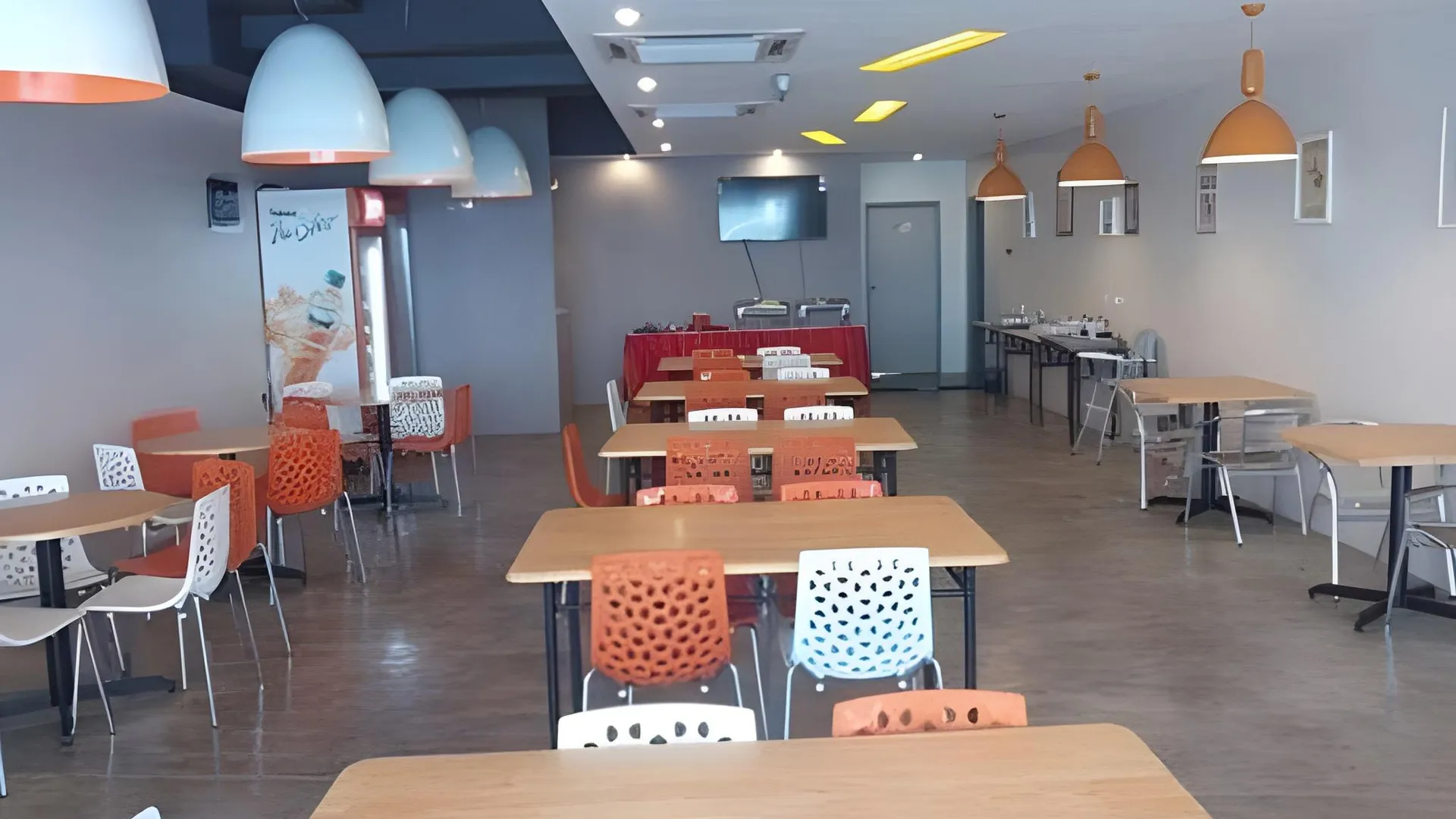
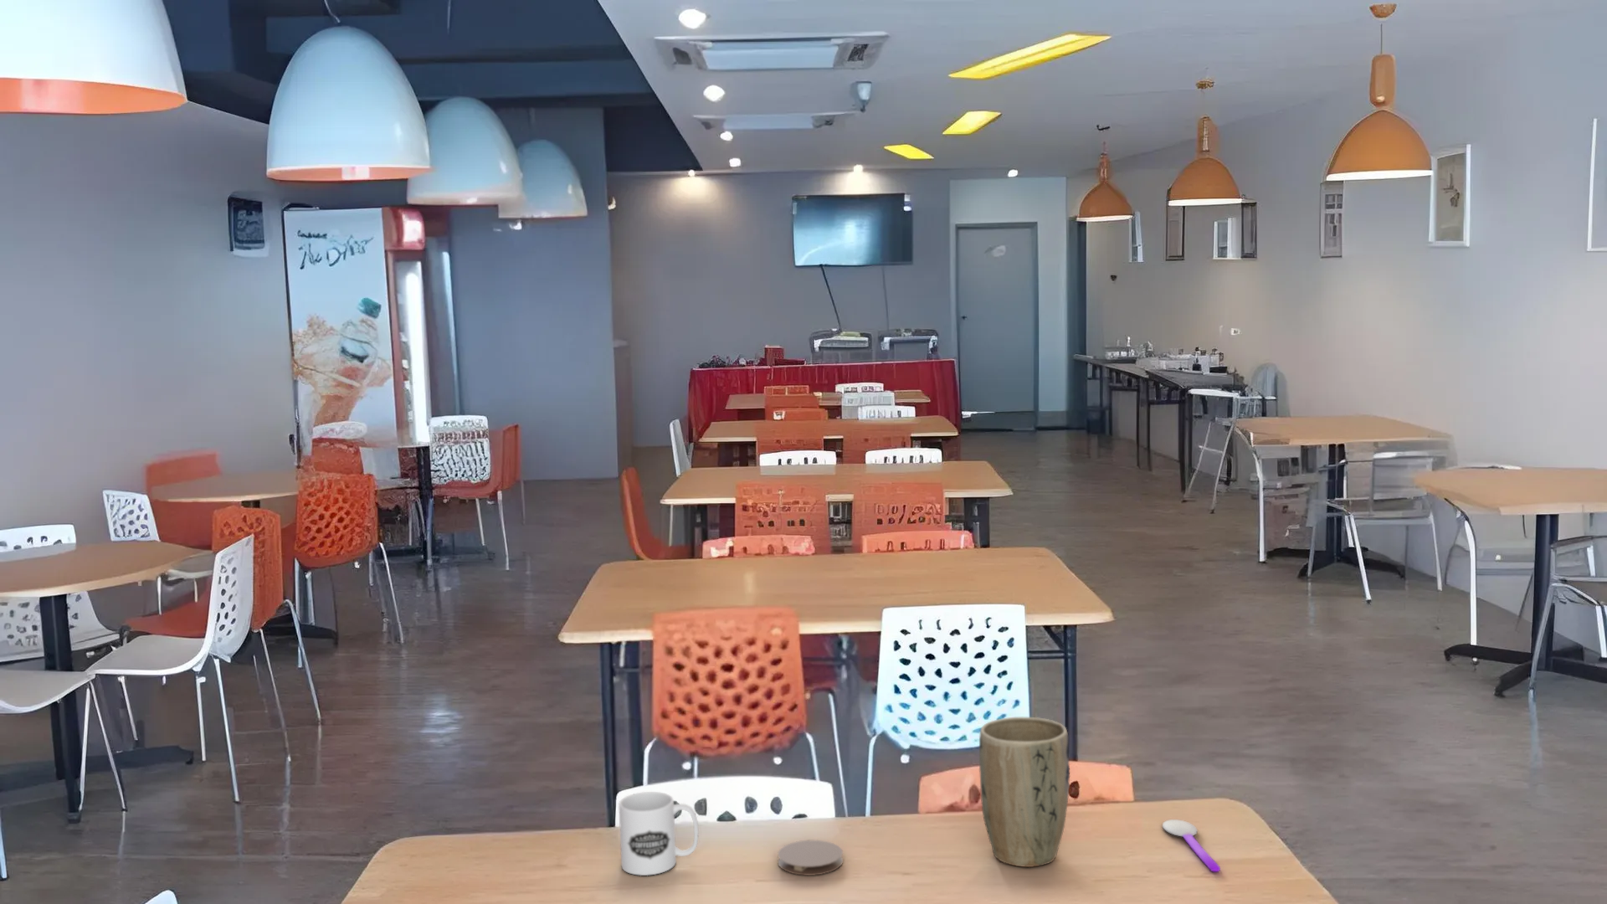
+ coaster (810, 858)
+ plant pot (1024, 791)
+ mug (659, 831)
+ spoon (1193, 841)
